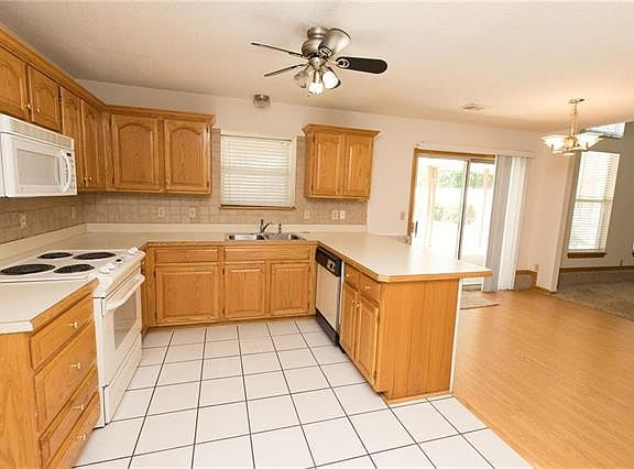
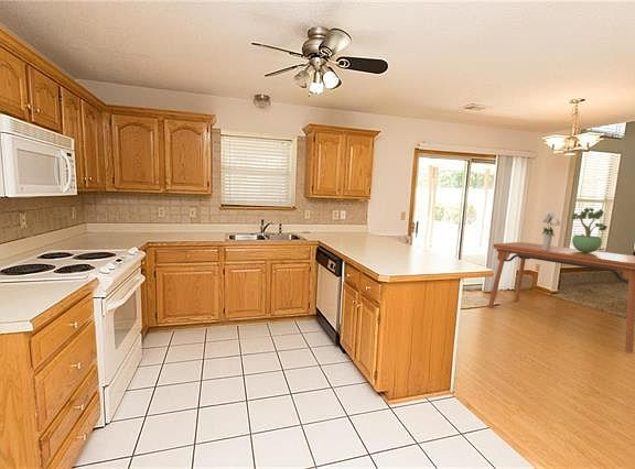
+ bouquet (549, 230)
+ potted plant (586, 229)
+ dining table (570, 264)
